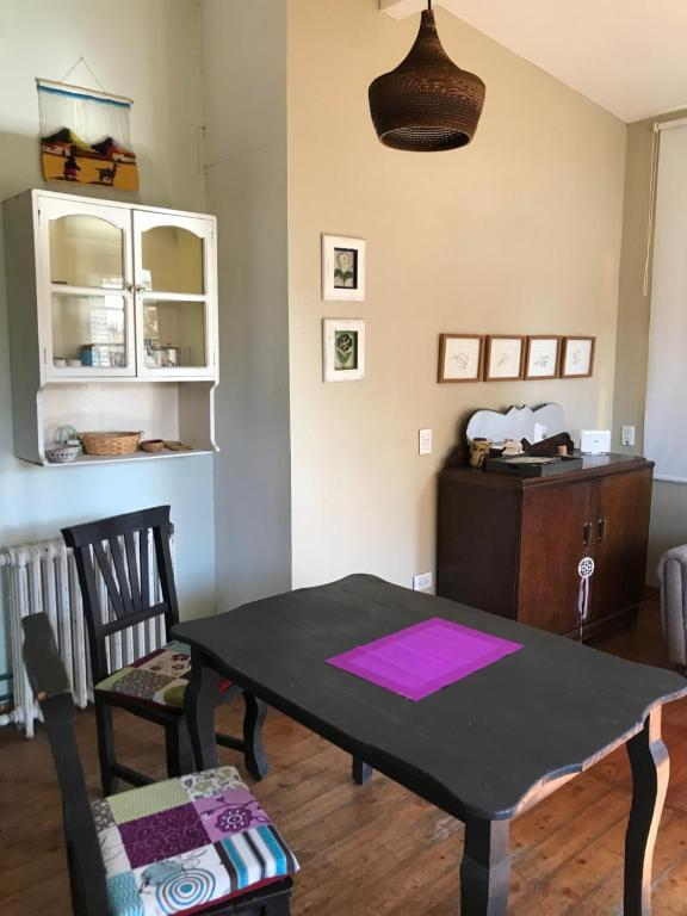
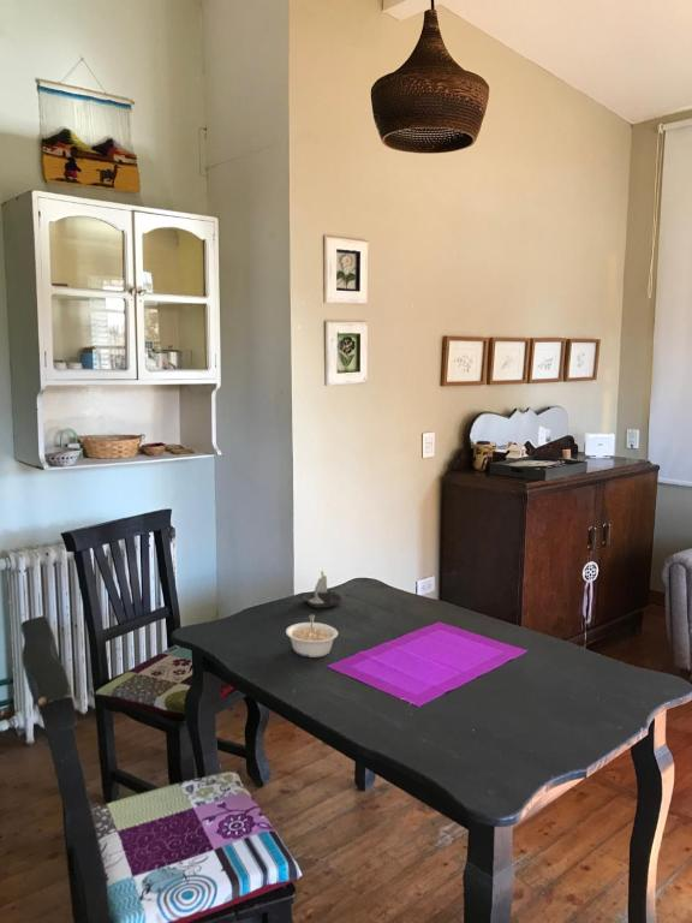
+ legume (310, 638)
+ candle (320, 586)
